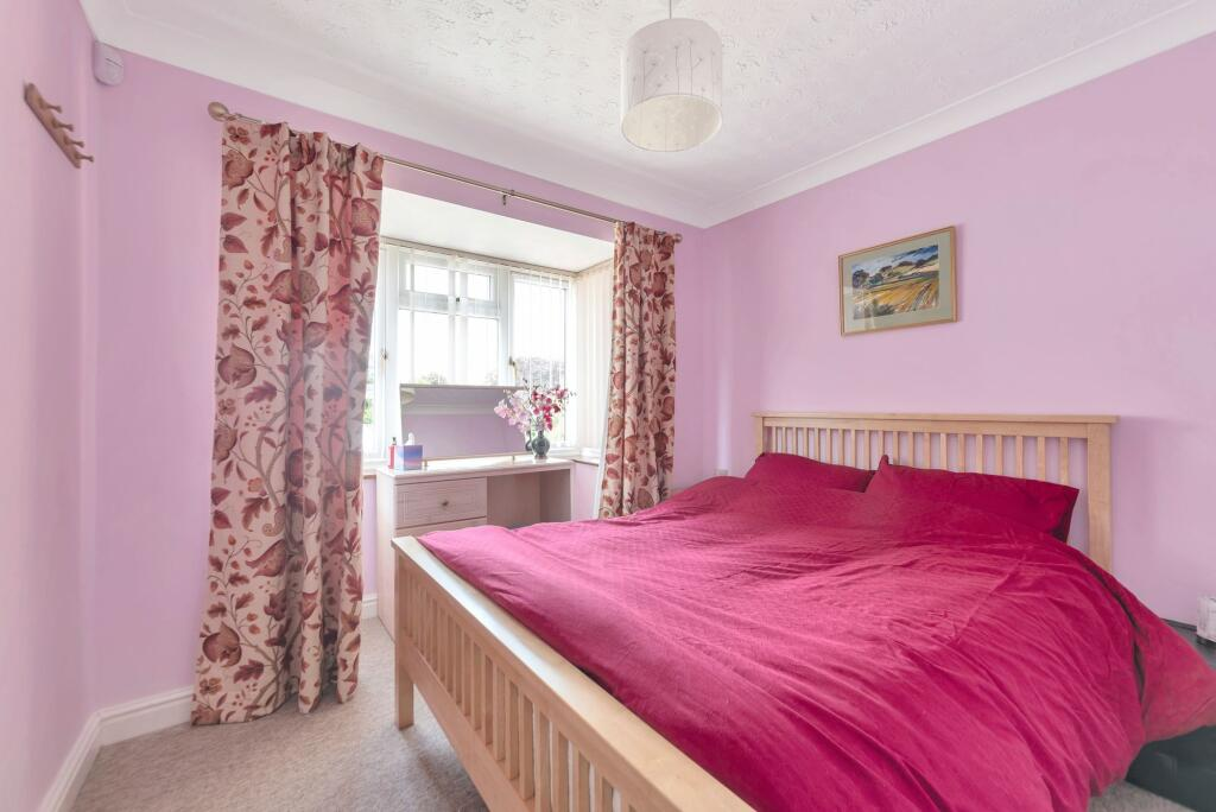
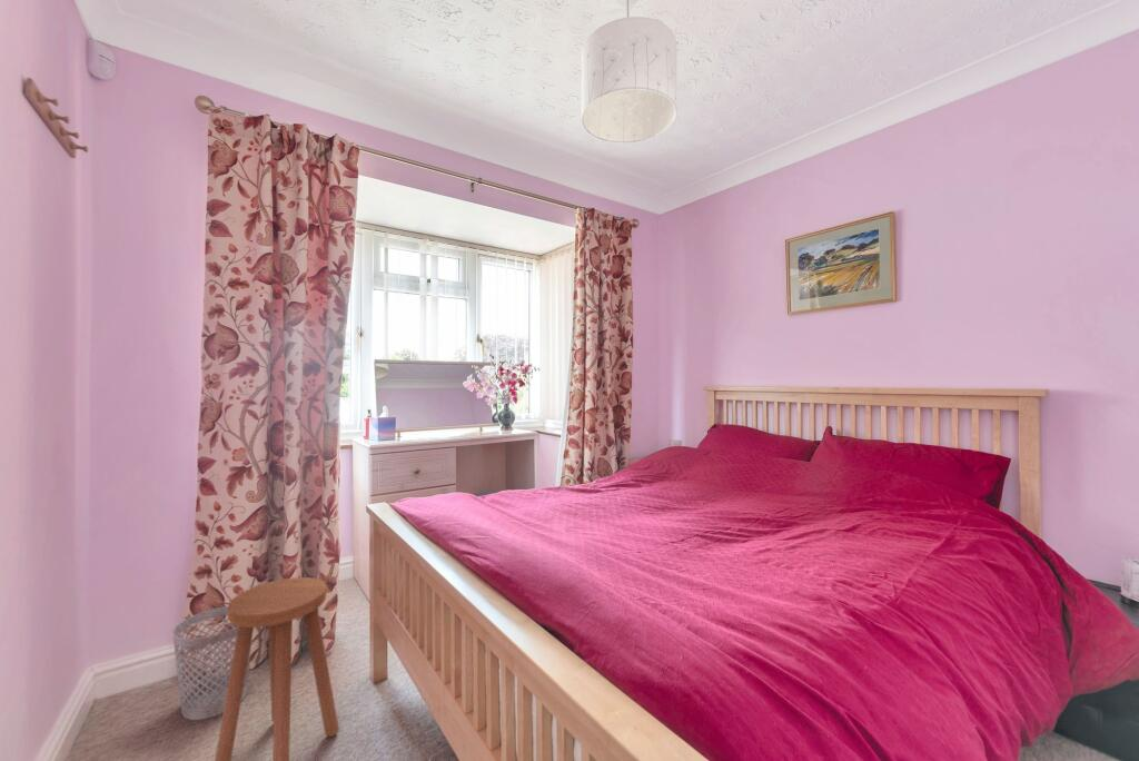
+ stool (279, 672)
+ wastebasket (215, 661)
